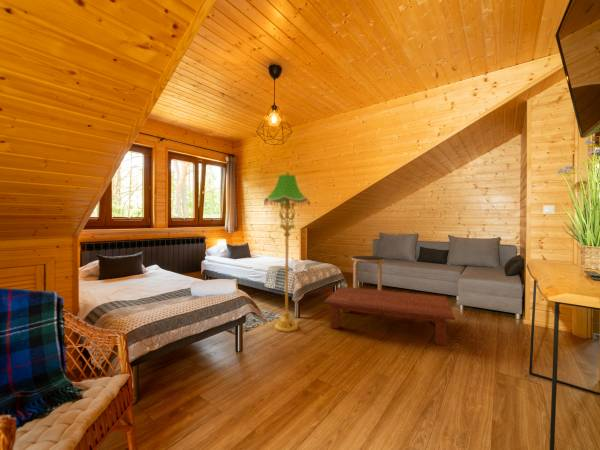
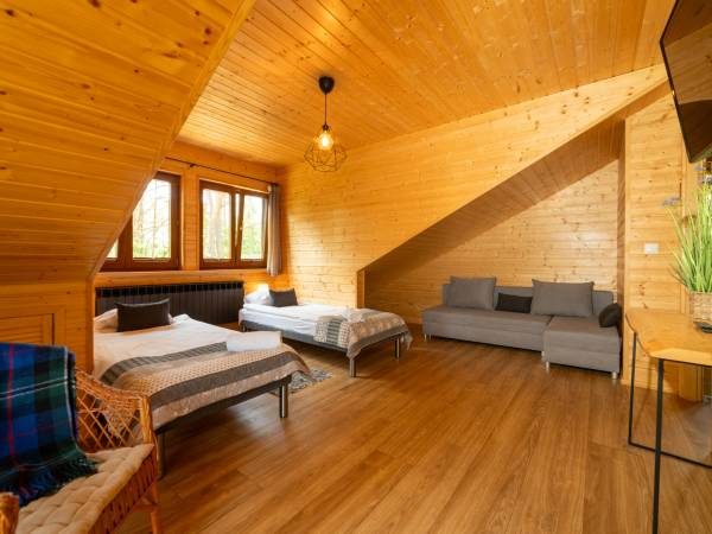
- coffee table (386, 312)
- side table (357, 275)
- floor lamp (286, 249)
